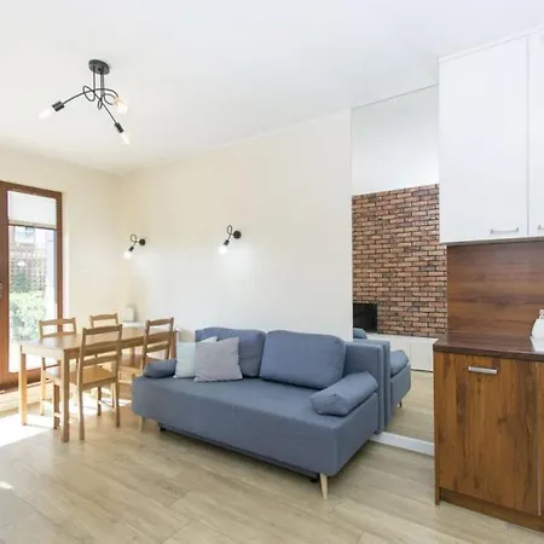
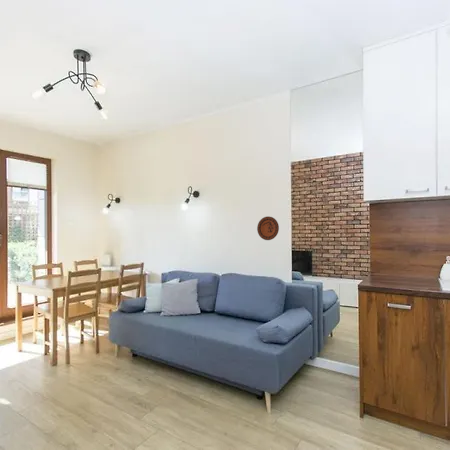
+ decorative plate (267, 228)
